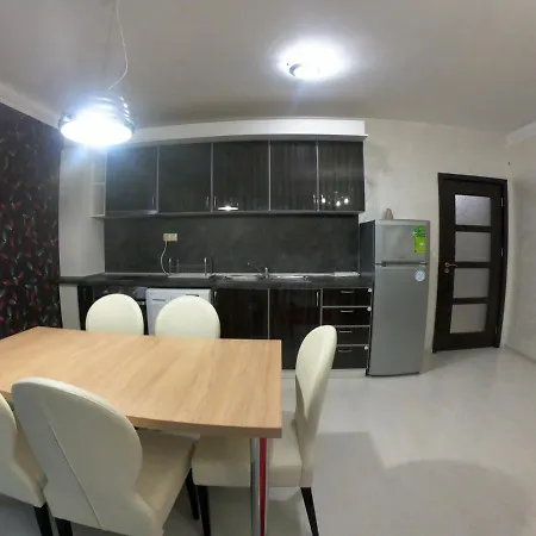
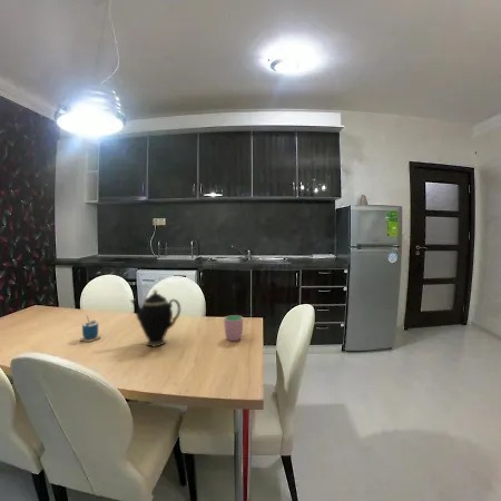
+ cup (235, 327)
+ teapot (155, 316)
+ cup (90, 326)
